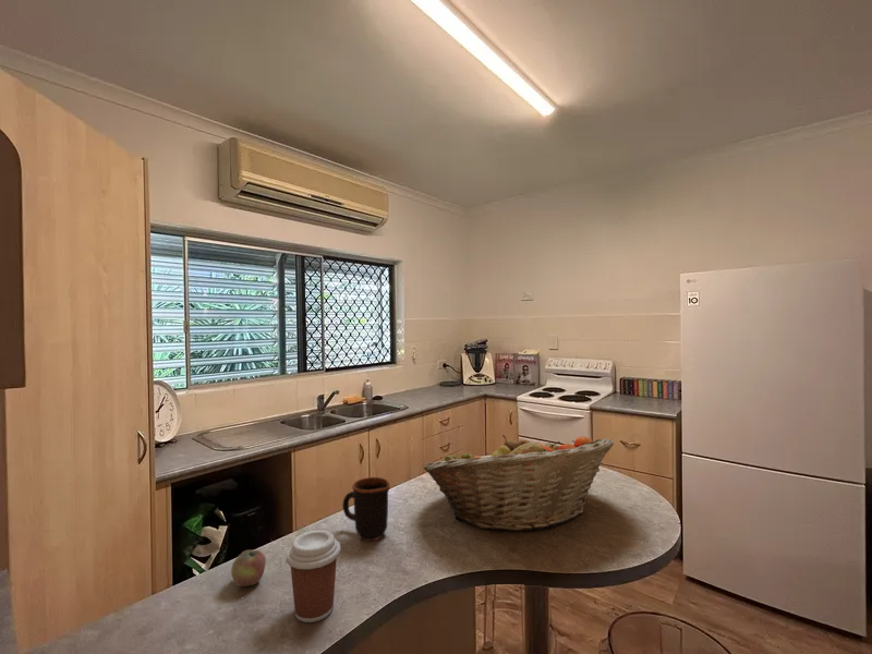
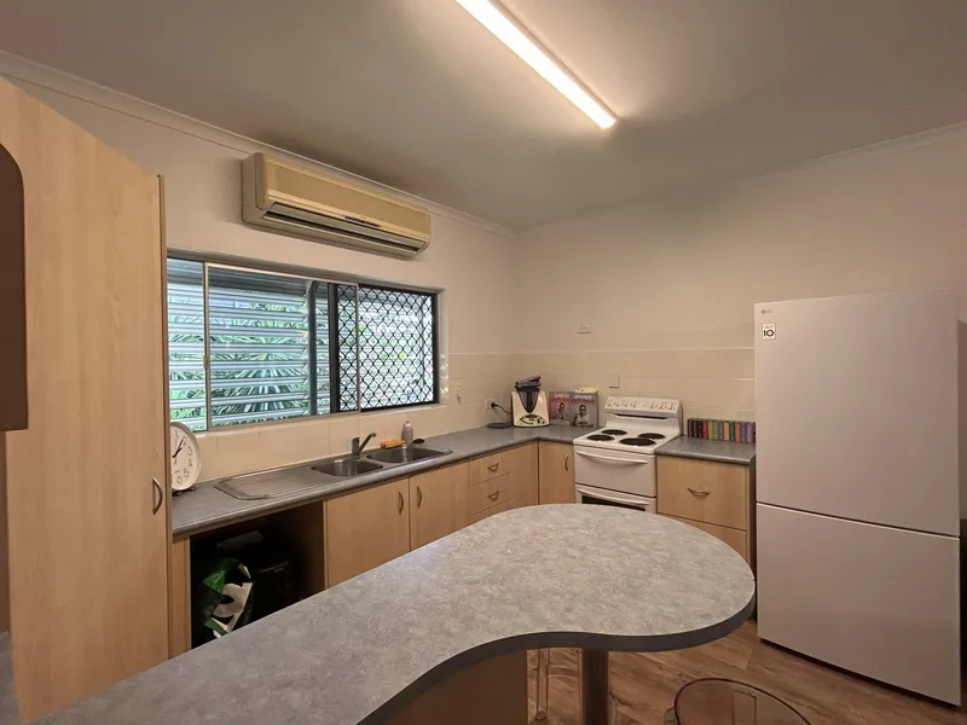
- mug (365, 507)
- coffee cup (314, 574)
- fruit basket (519, 470)
- apple (249, 568)
